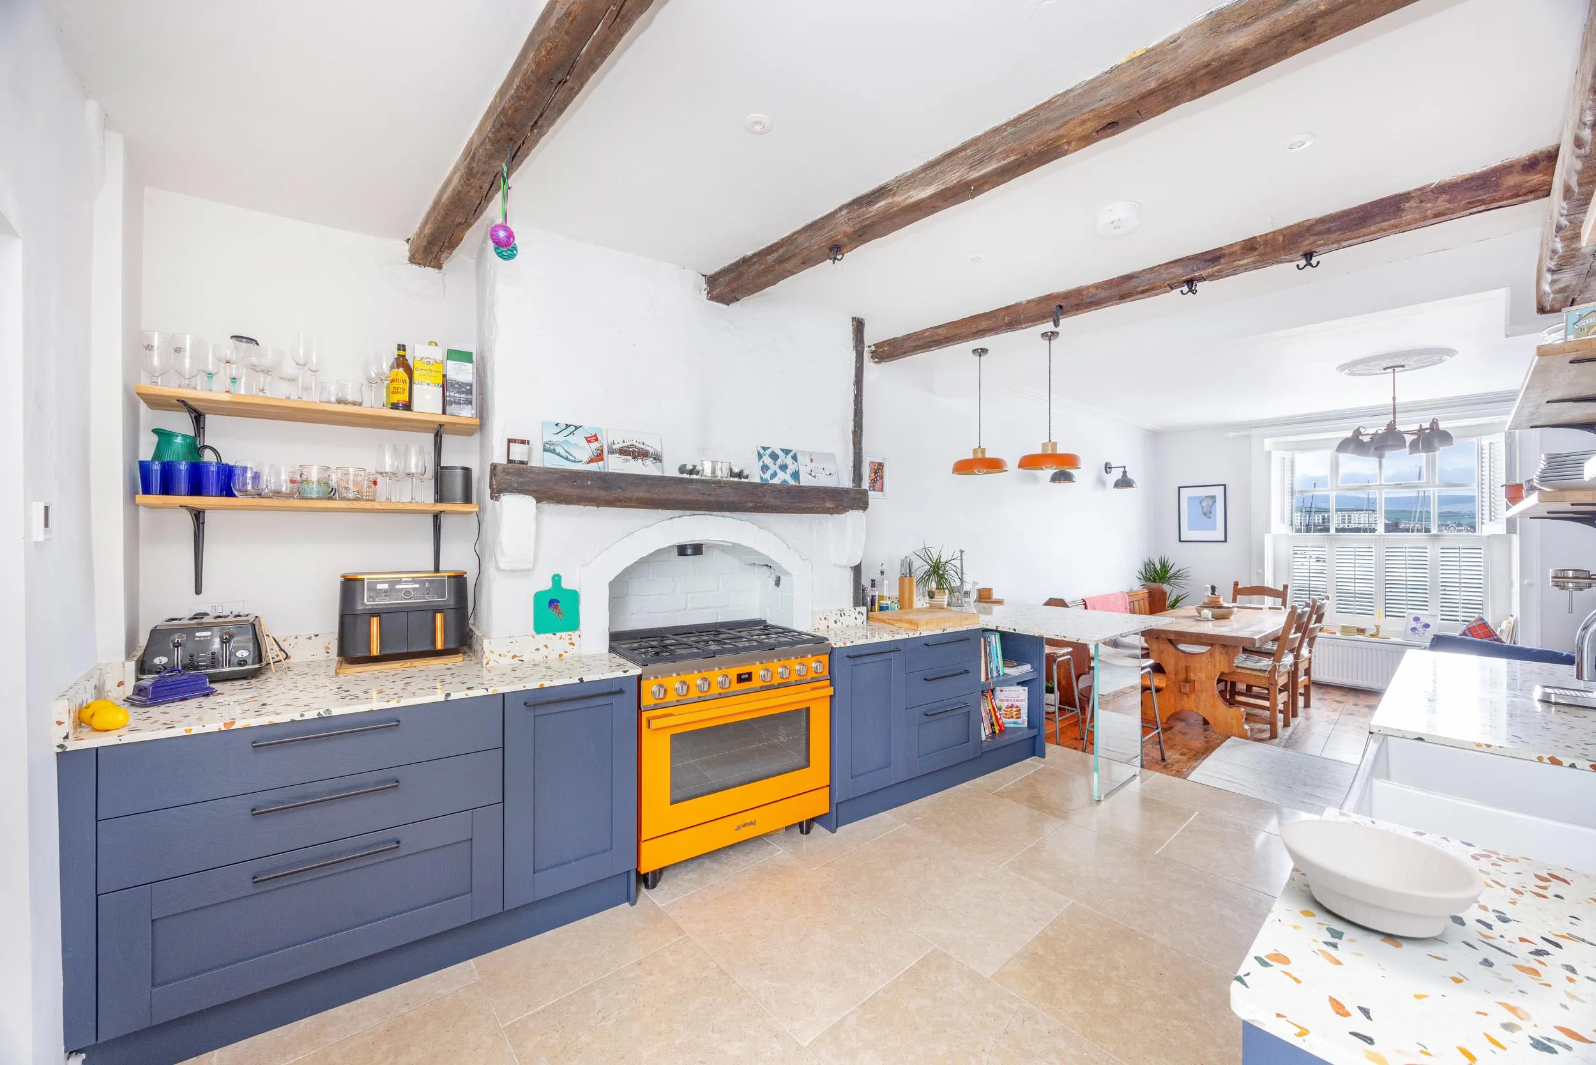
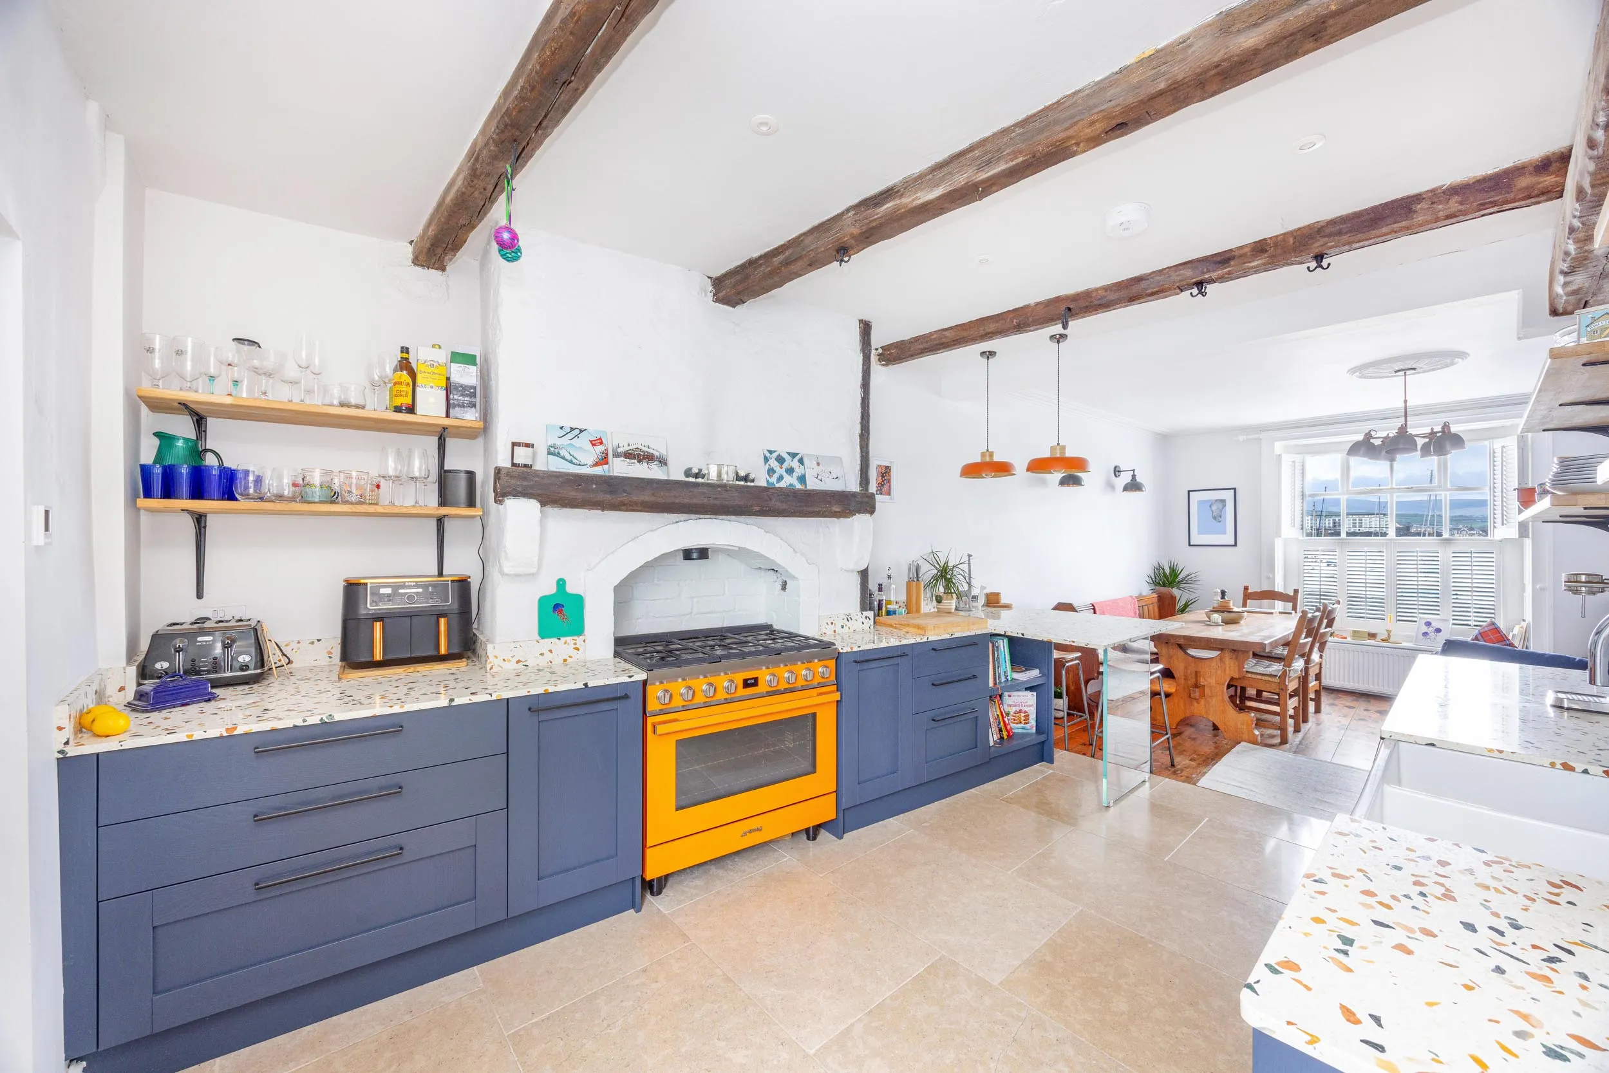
- bowl (1374, 882)
